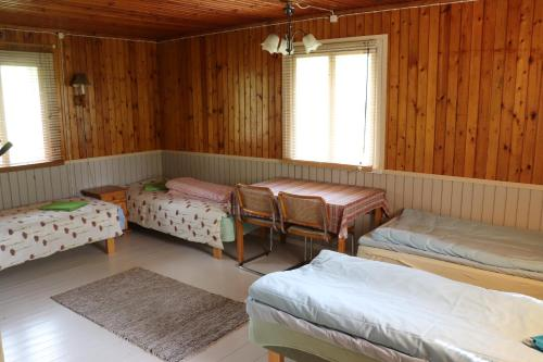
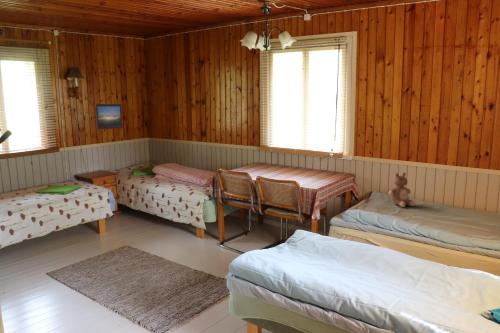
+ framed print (109, 116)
+ teddy bear (403, 189)
